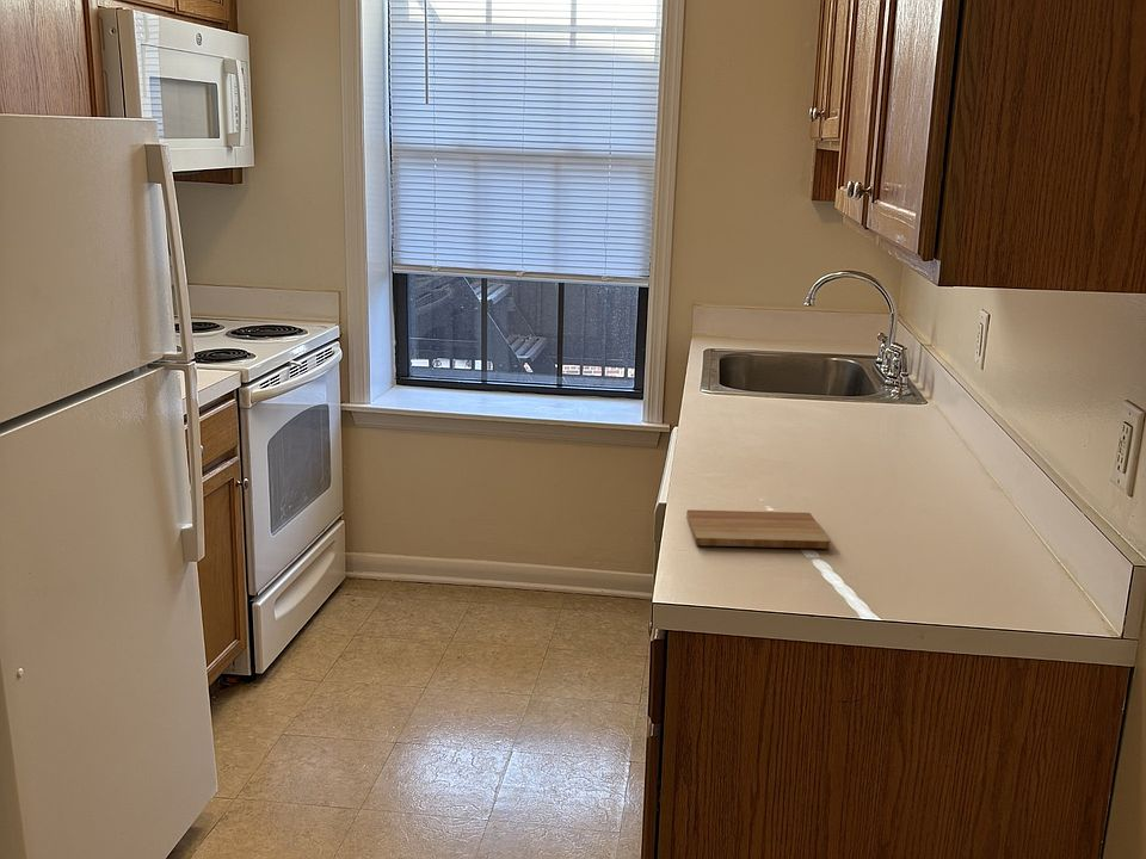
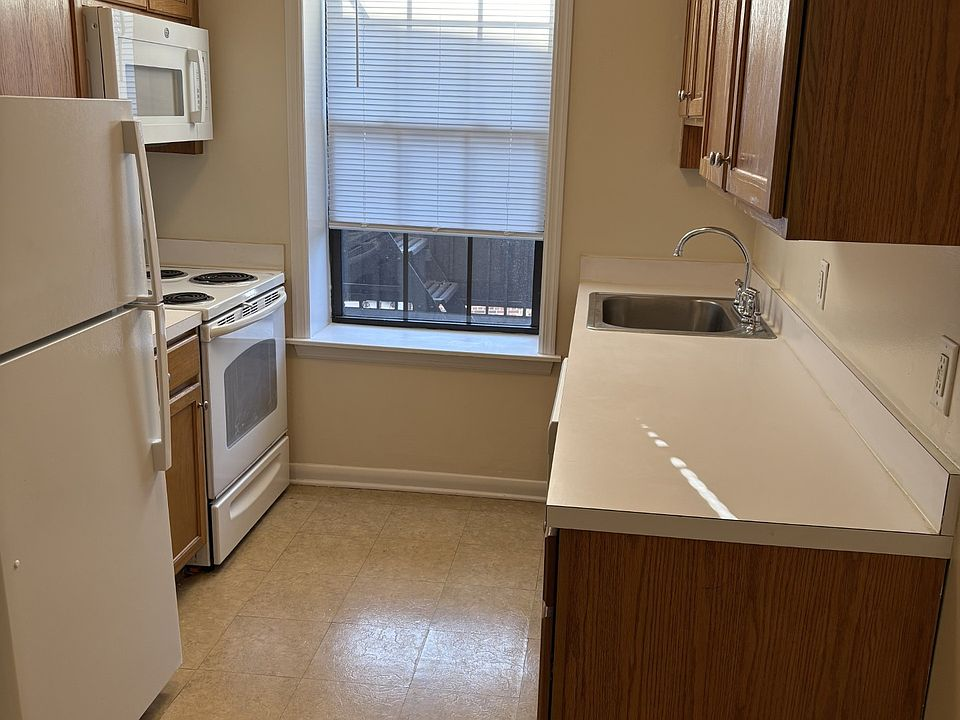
- cutting board (754, 527)
